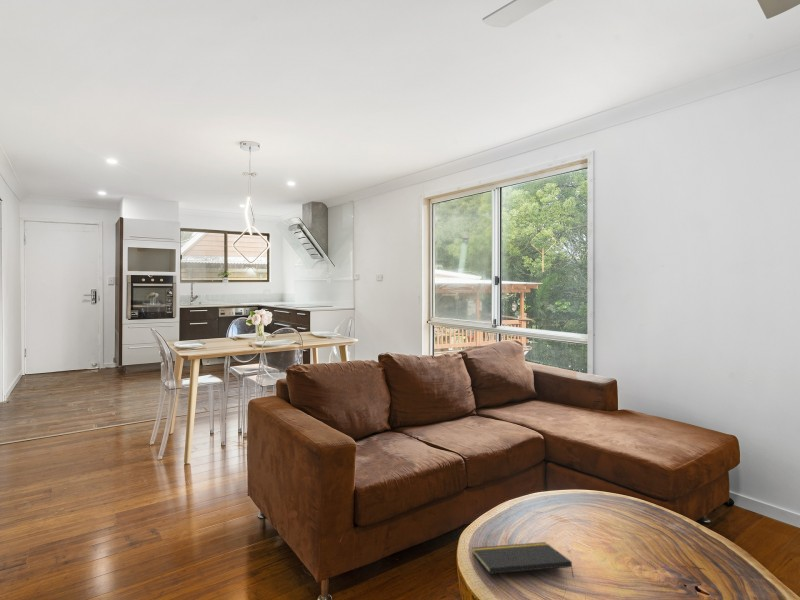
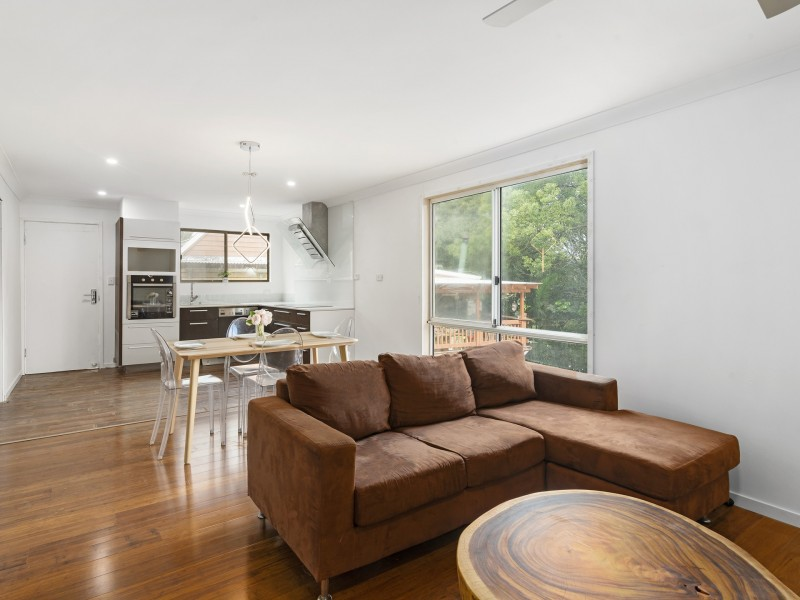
- notepad (519, 556)
